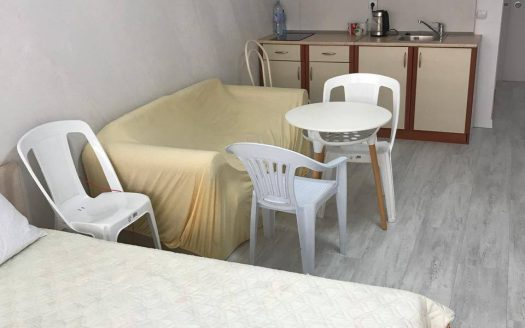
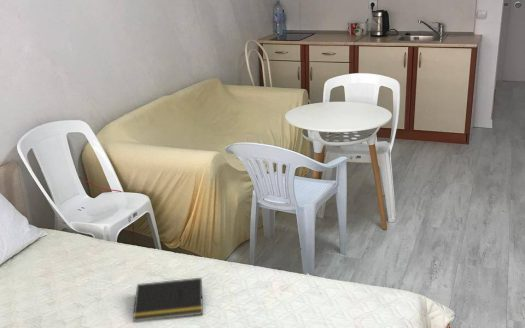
+ notepad (169, 298)
